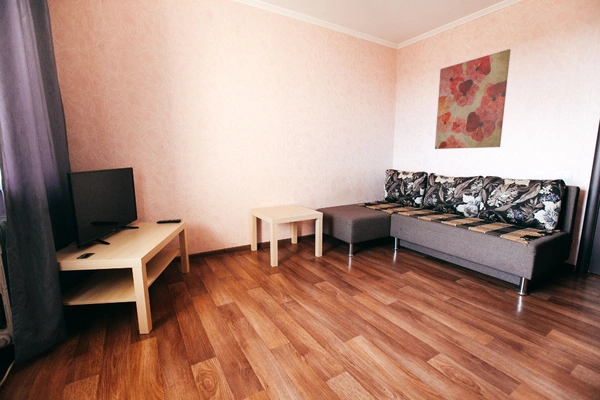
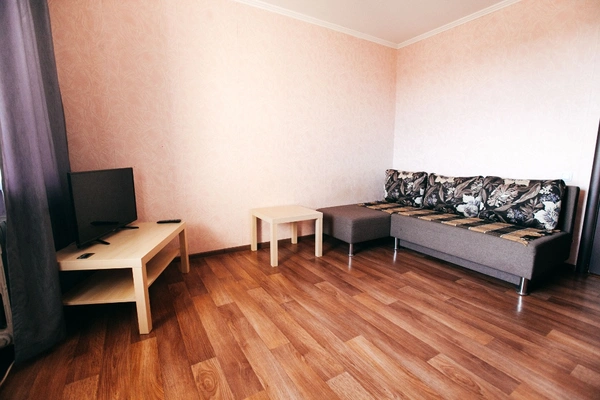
- wall art (468, 105)
